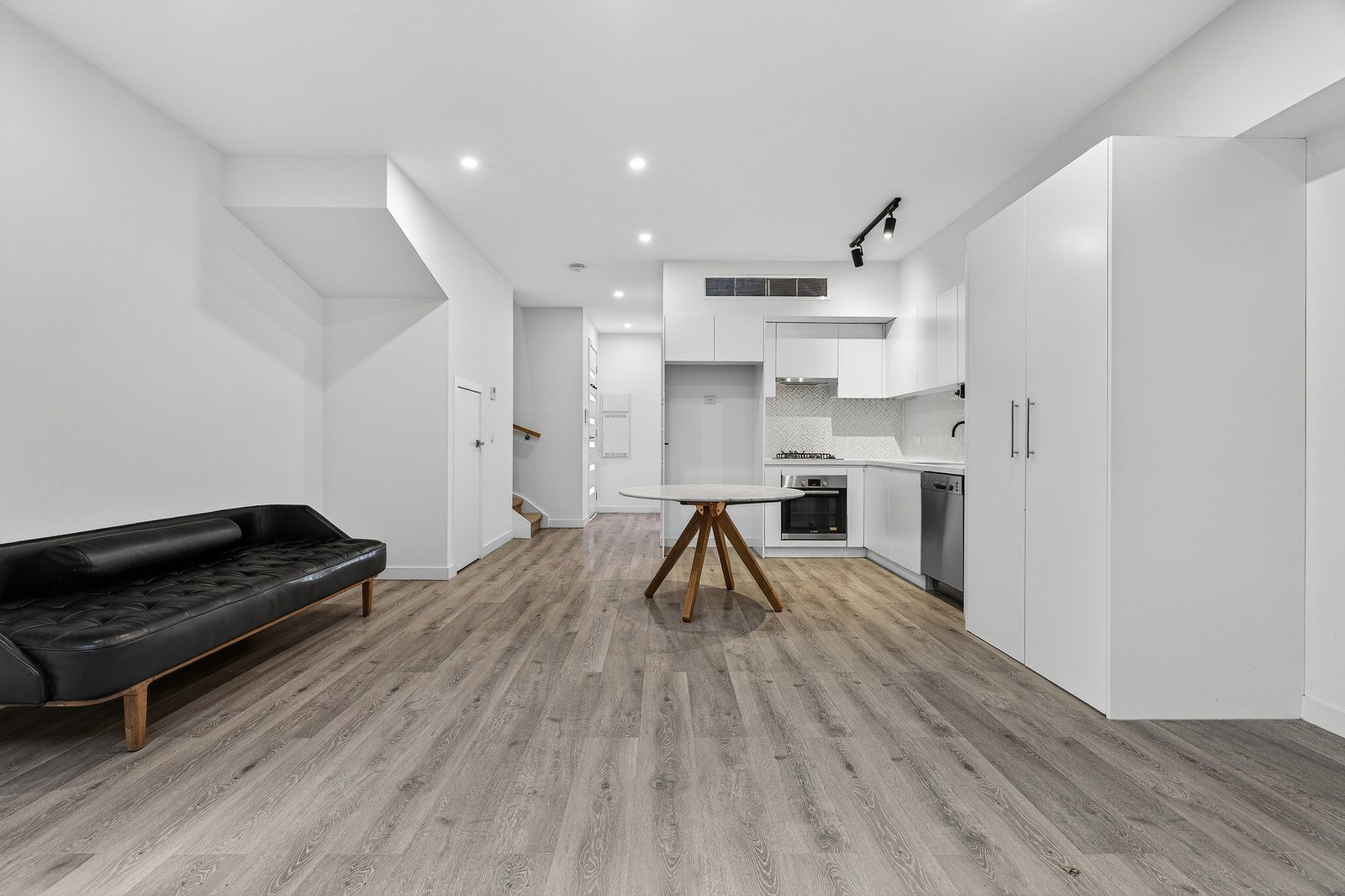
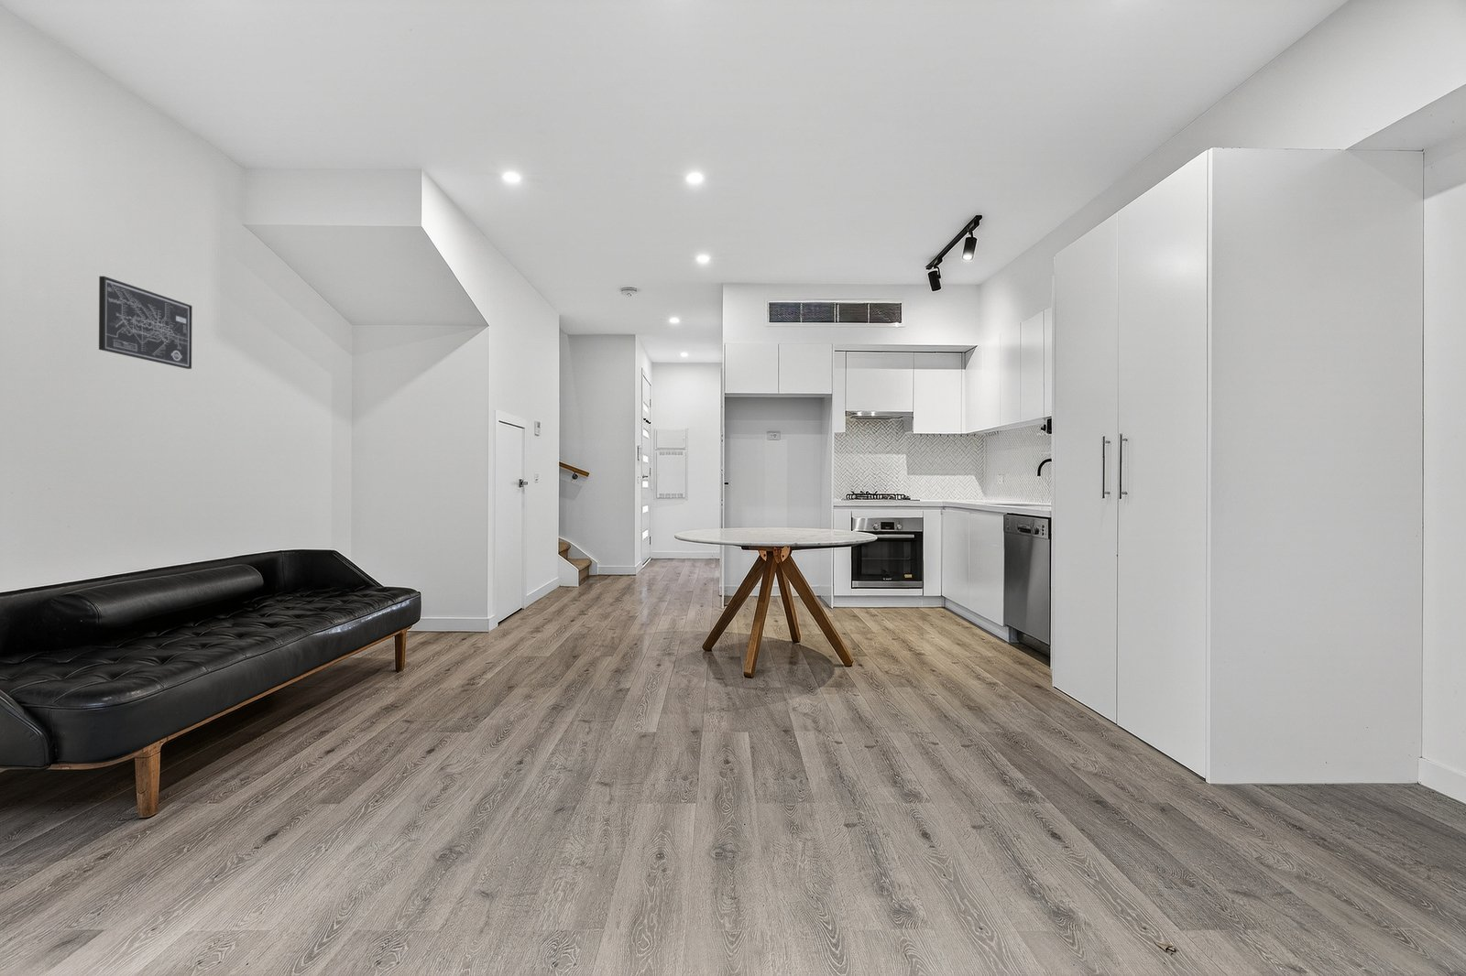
+ wall art (148, 326)
